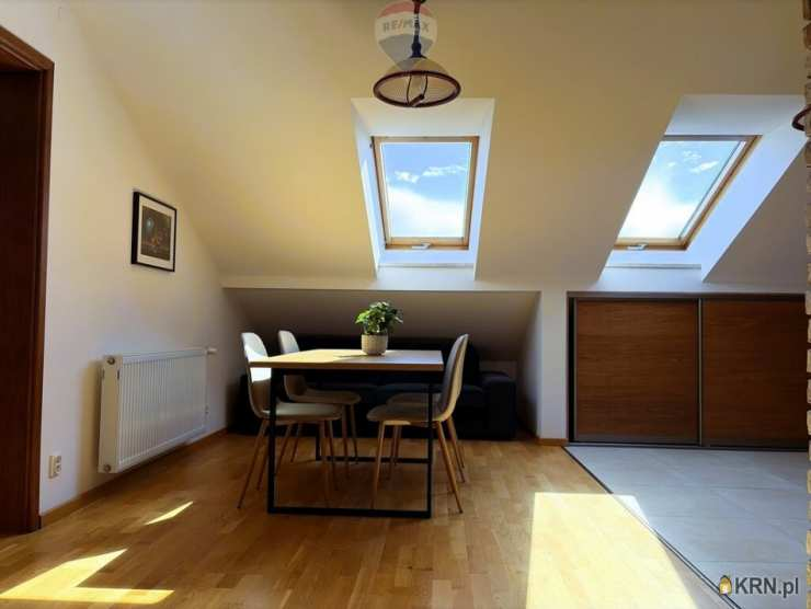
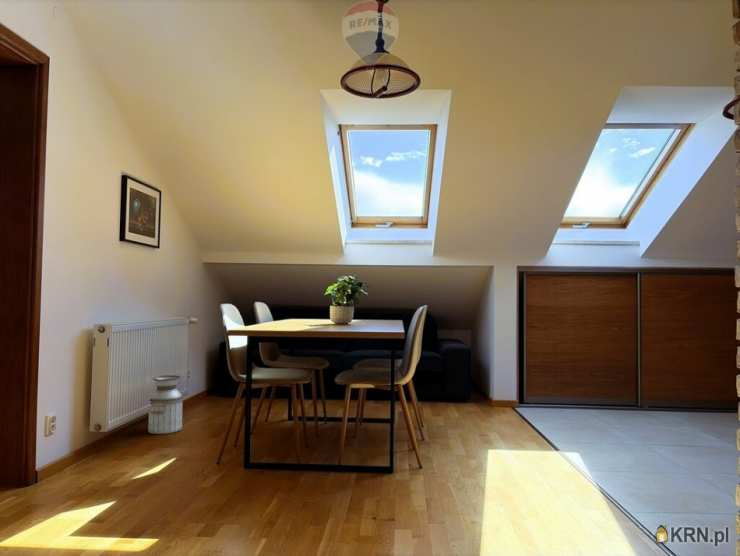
+ planter (165, 403)
